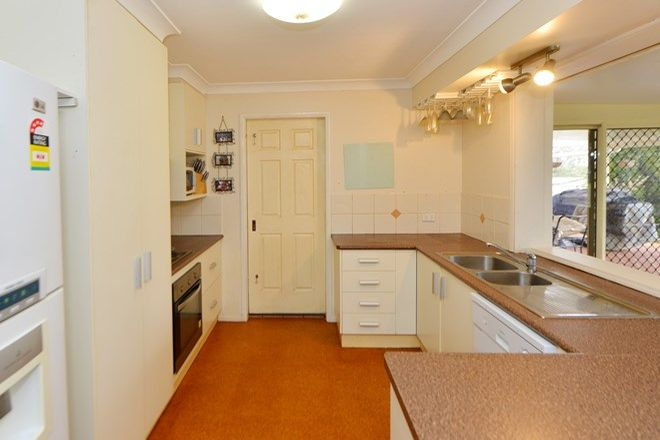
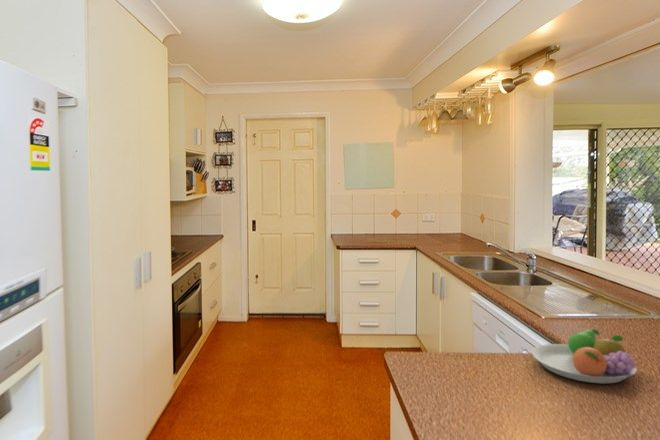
+ fruit bowl (583, 349)
